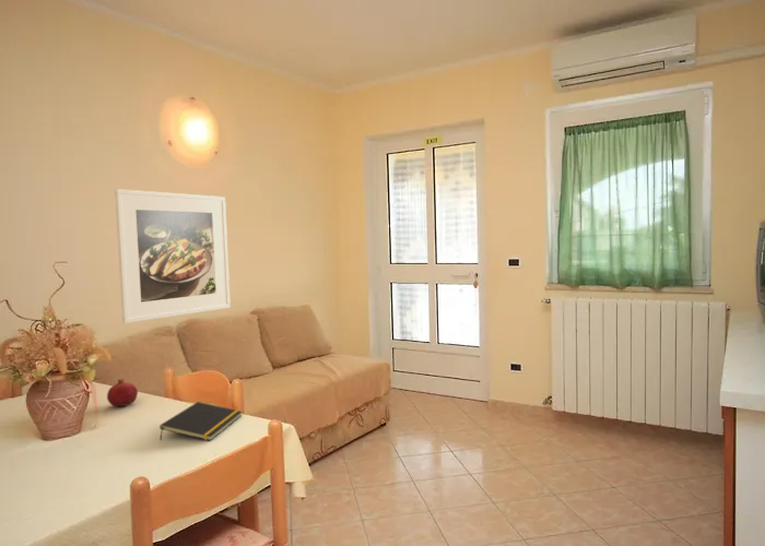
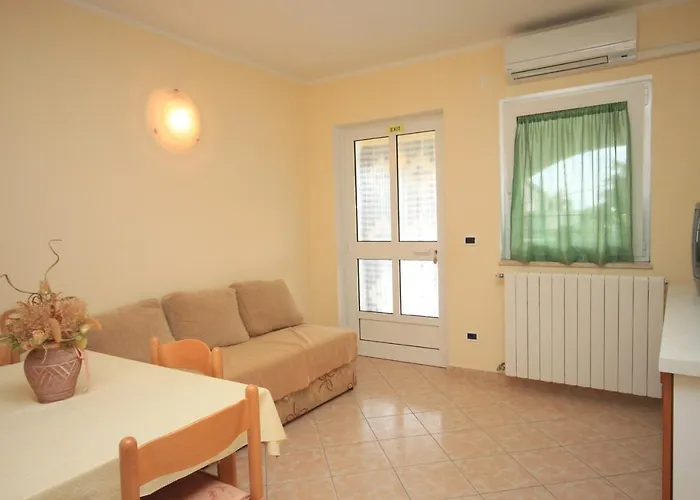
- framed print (178, 254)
- fruit (121, 392)
- notepad (203, 419)
